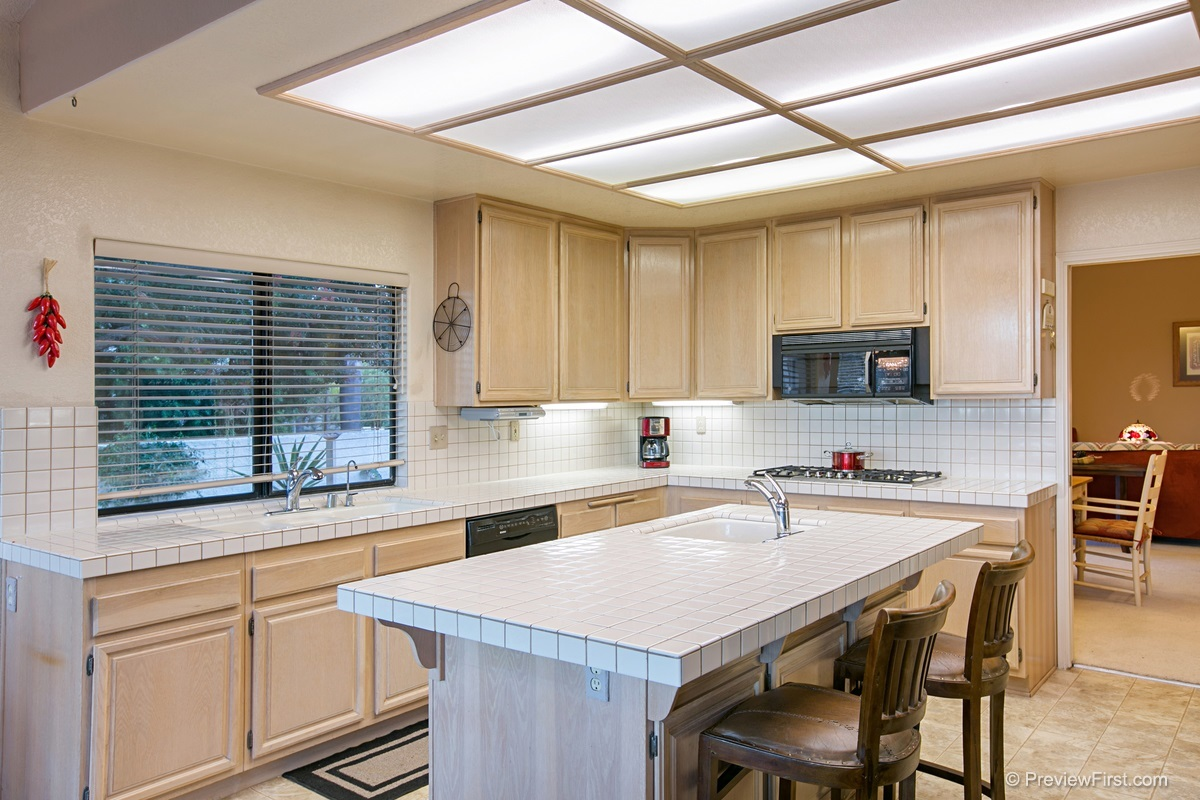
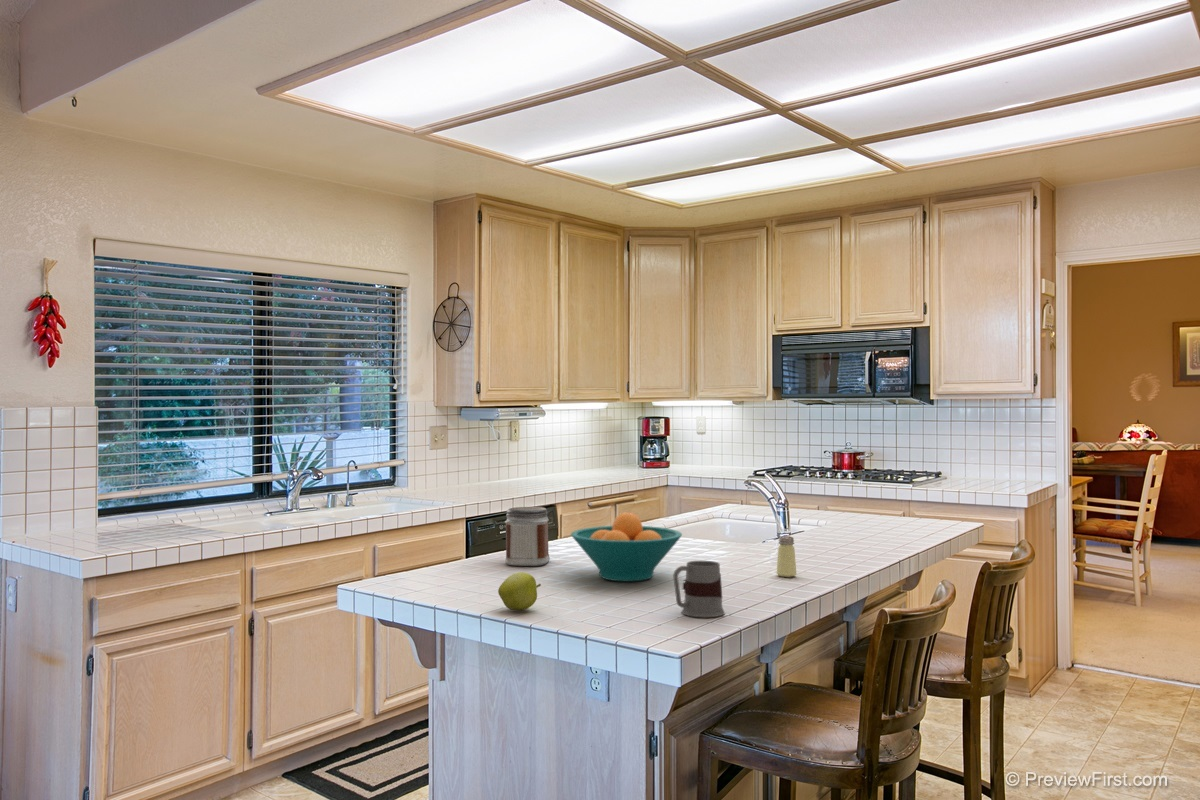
+ mug (697, 588)
+ fruit bowl (626, 545)
+ jar (527, 535)
+ apple (519, 591)
+ saltshaker (786, 555)
